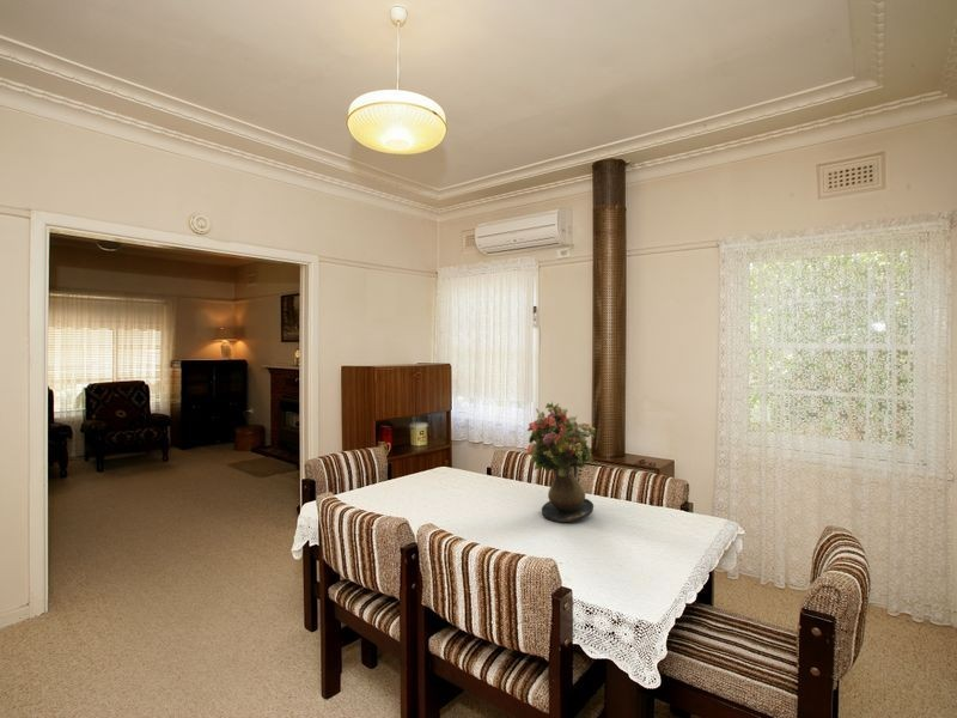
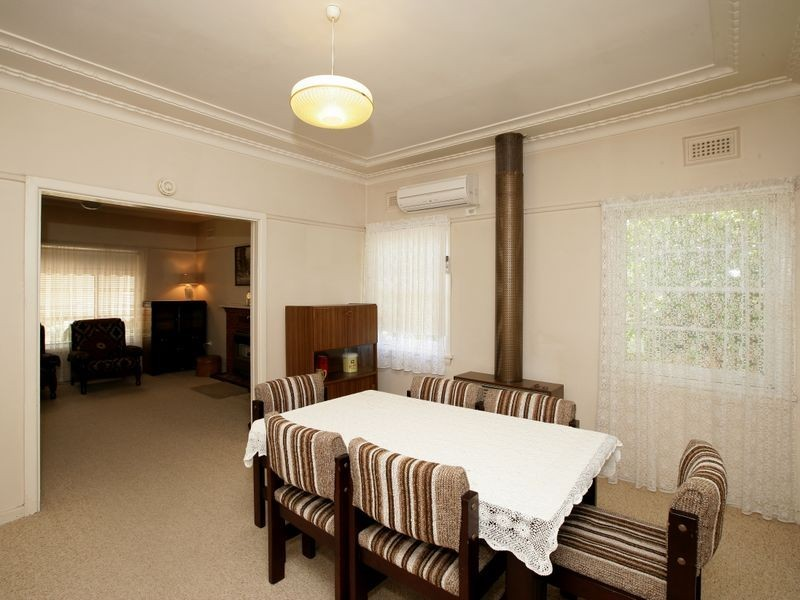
- bouquet (560, 457)
